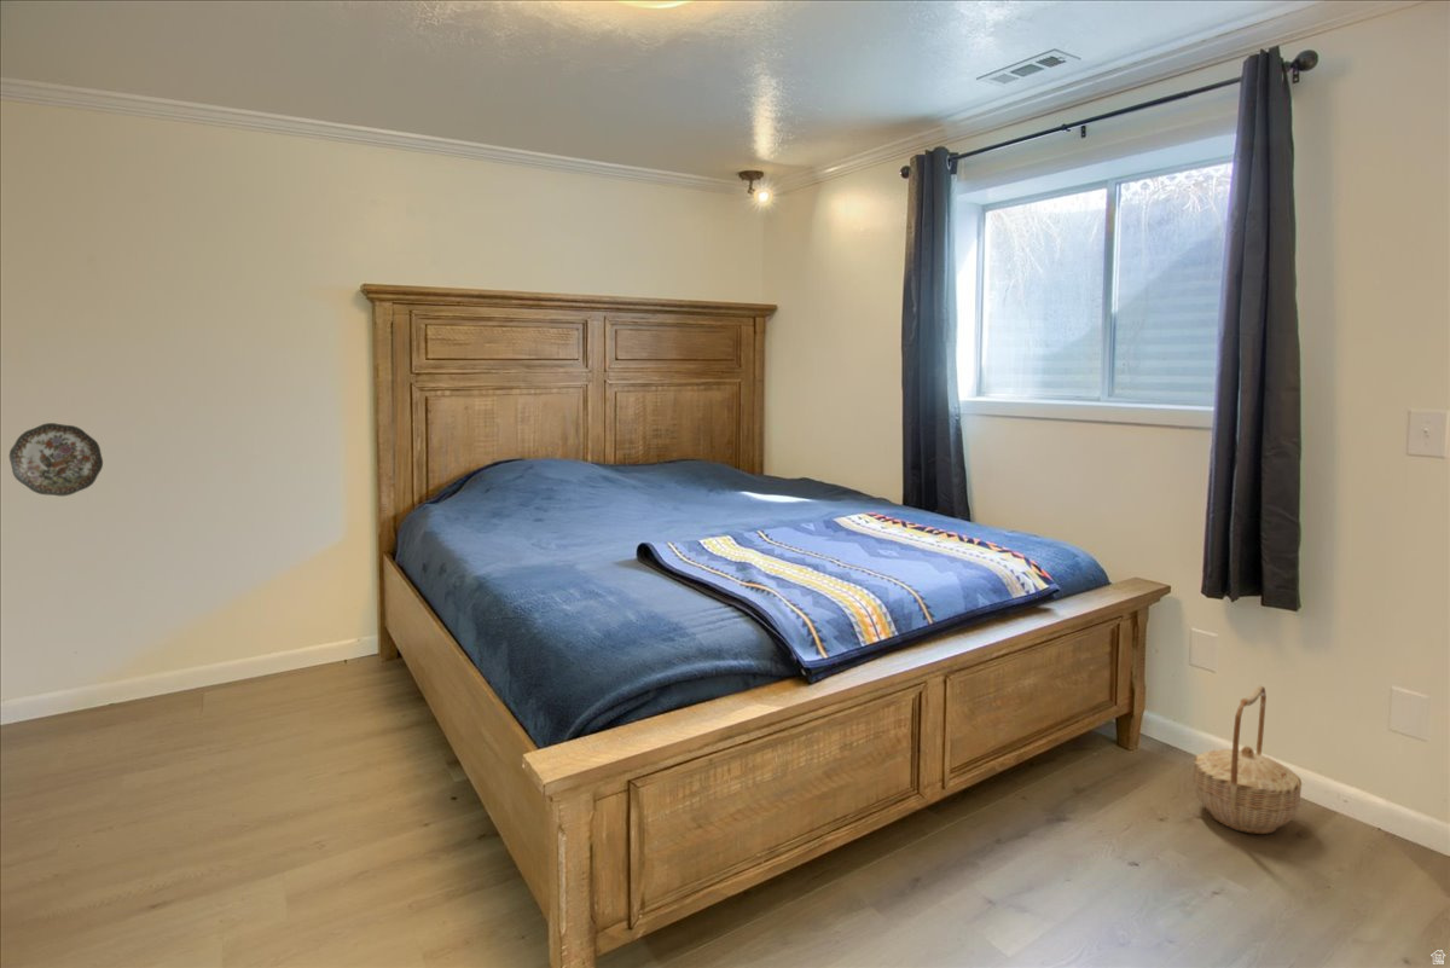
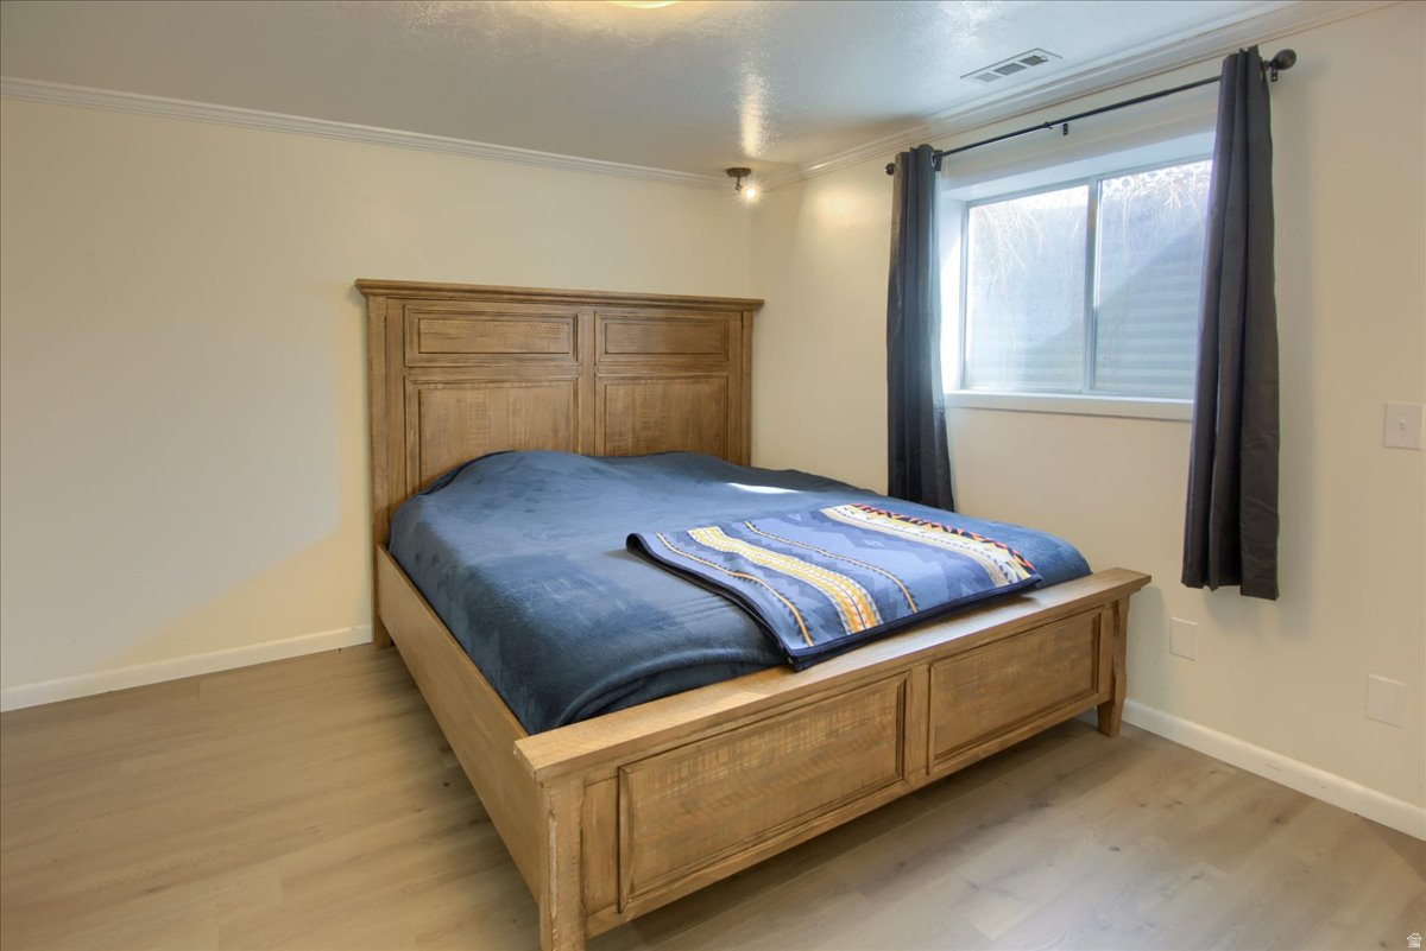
- basket (1247, 755)
- decorative plate (57, 459)
